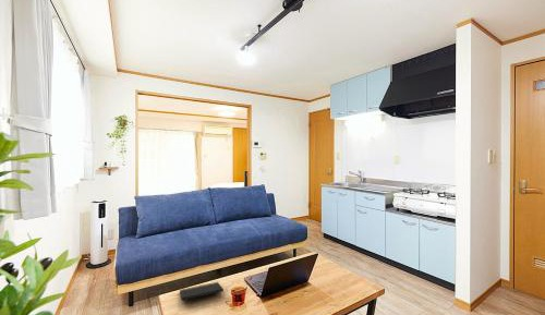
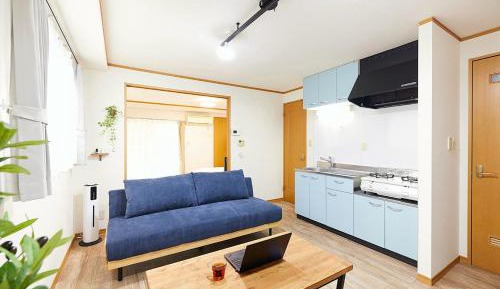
- notepad (201, 290)
